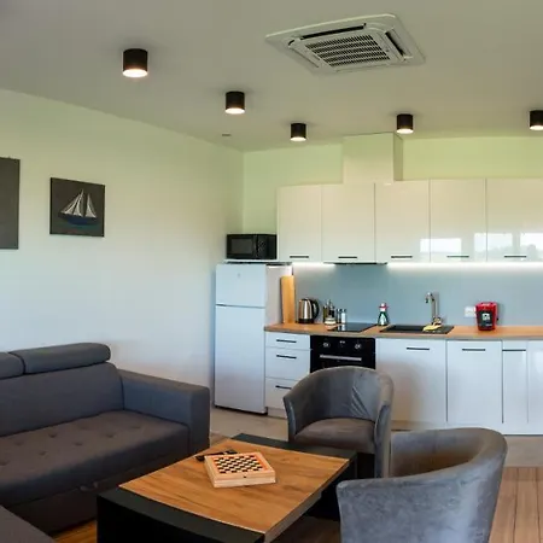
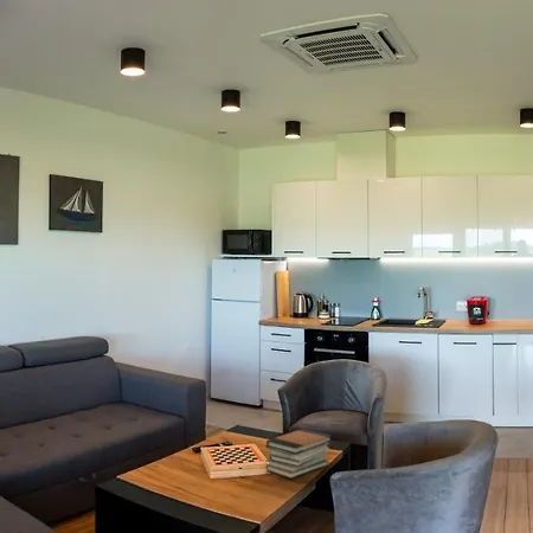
+ book stack (298, 452)
